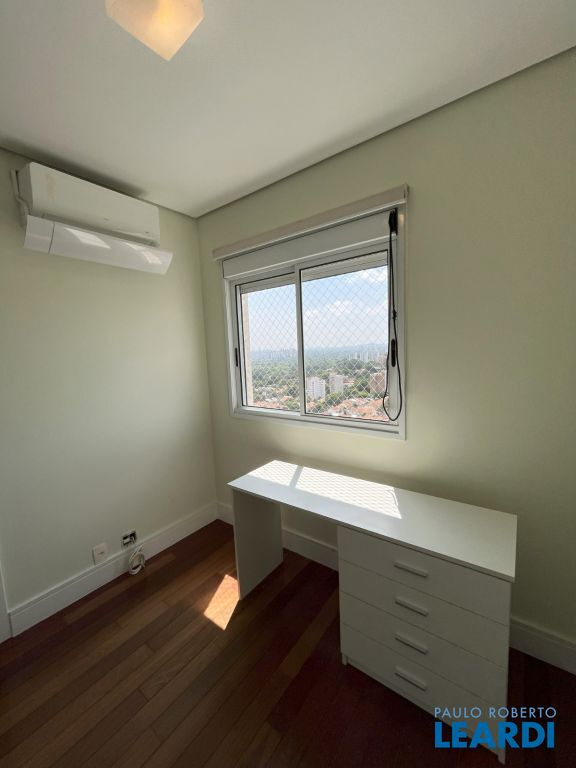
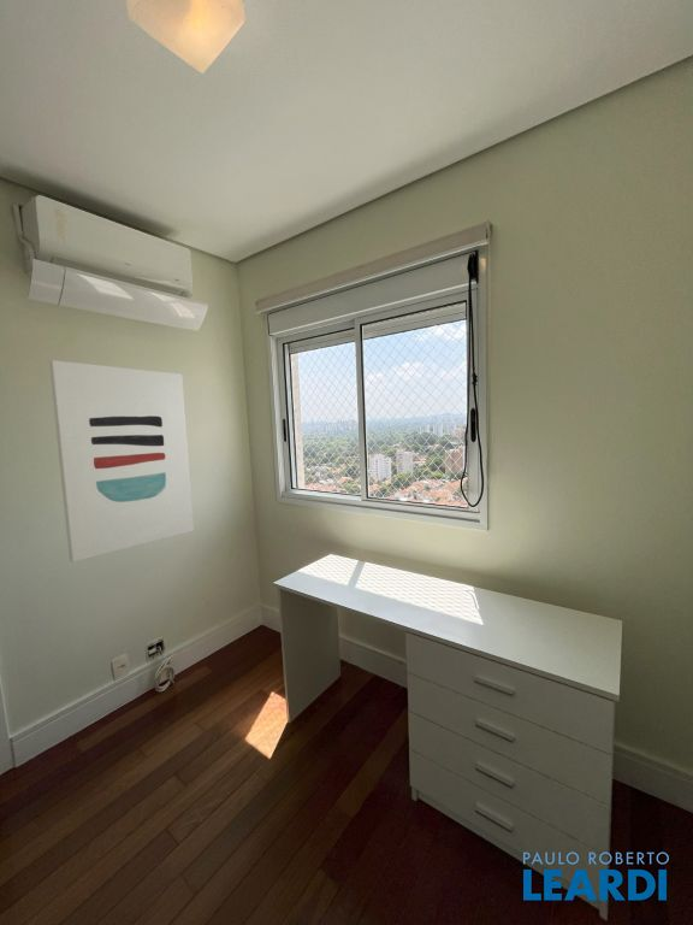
+ wall art (131, 458)
